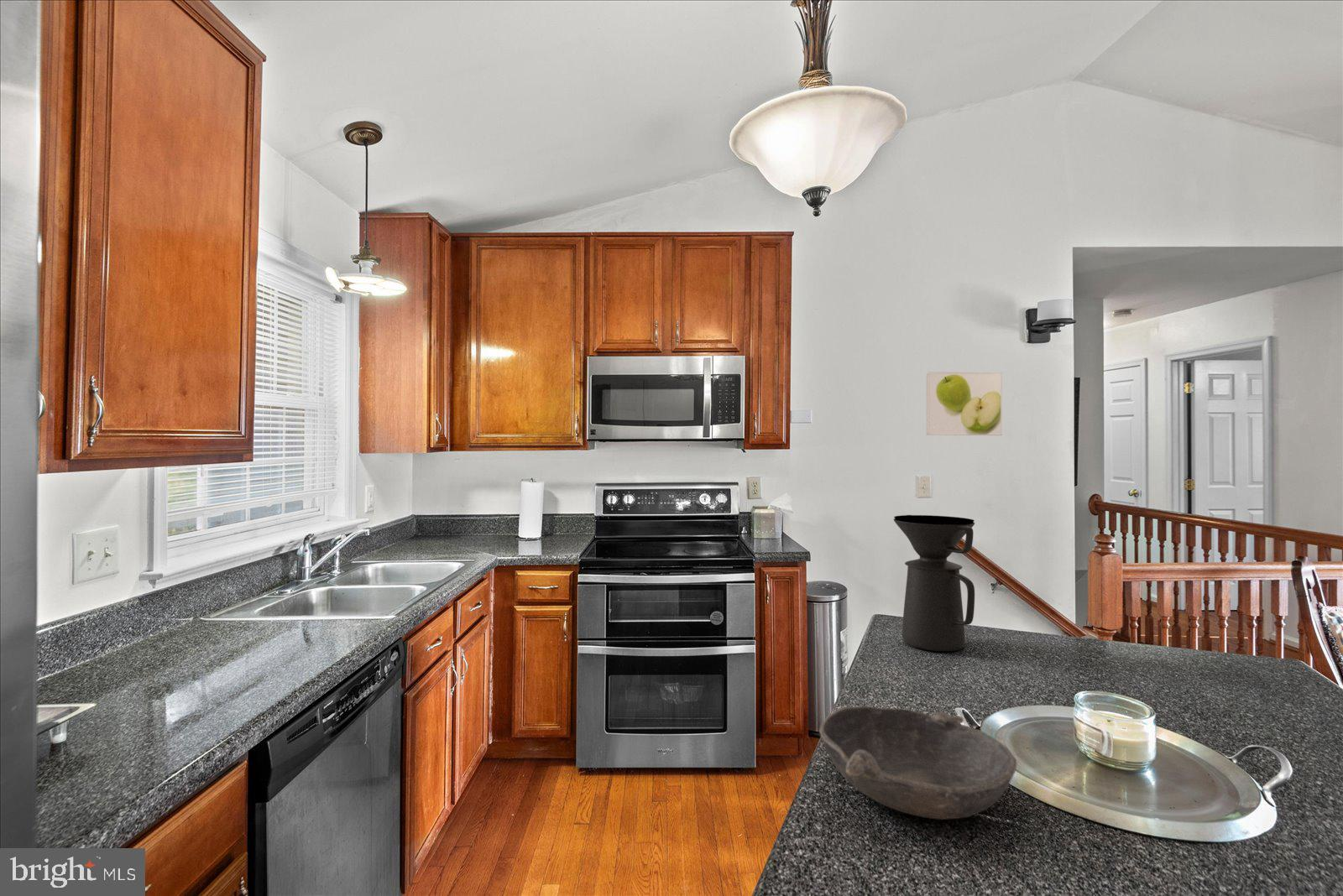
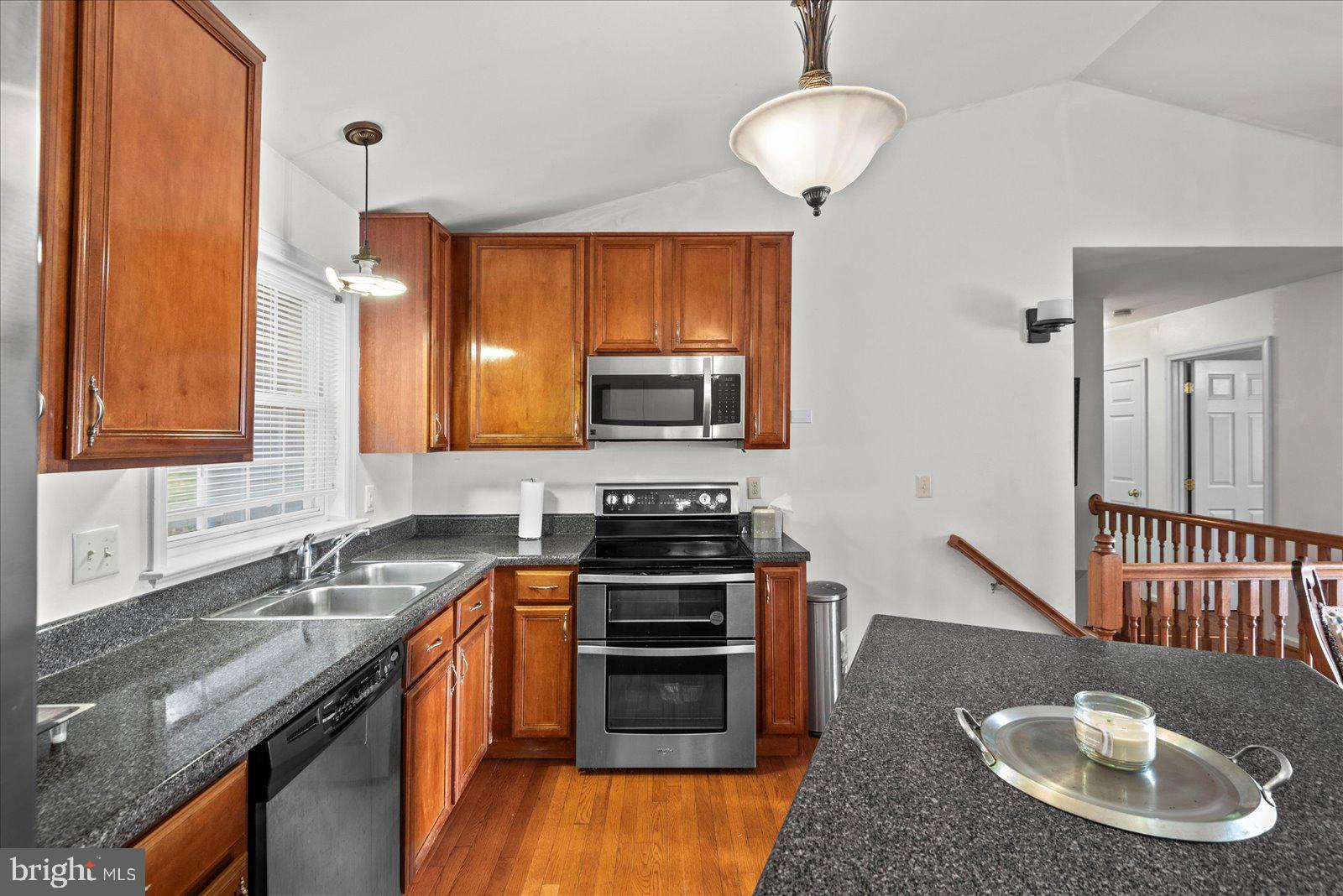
- coffee maker (933, 581)
- bowl (910, 758)
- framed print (964, 404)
